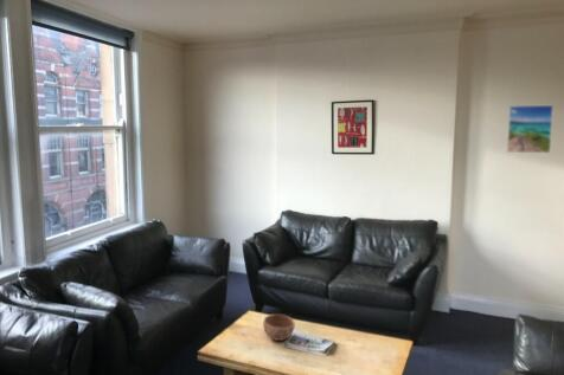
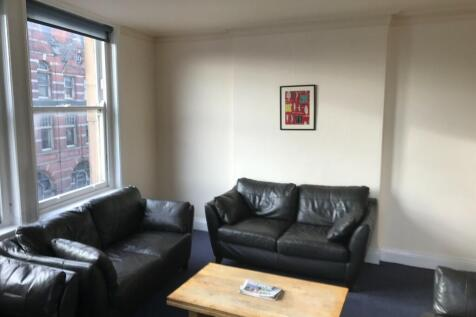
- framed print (528, 129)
- bowl (278, 328)
